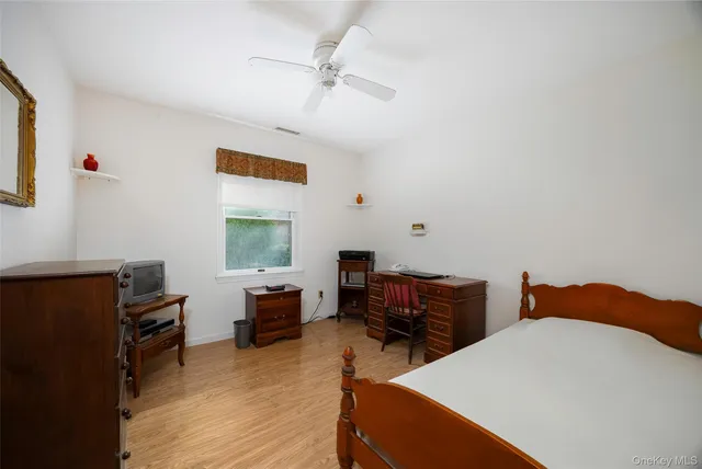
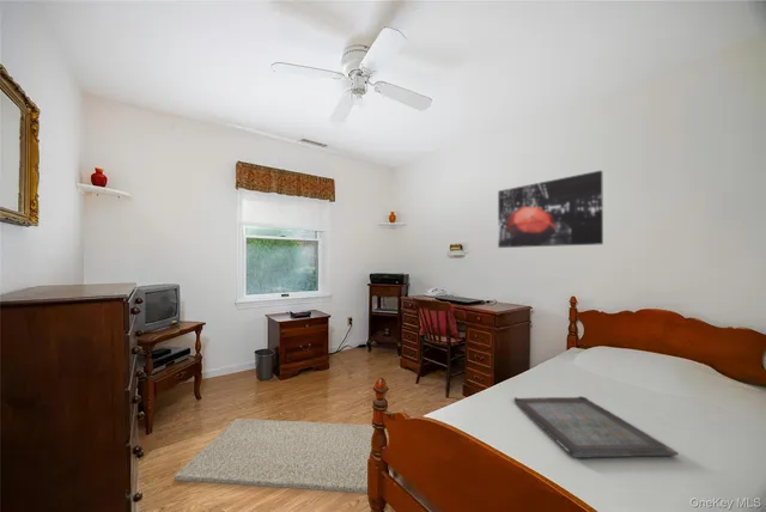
+ serving tray (582, 421)
+ wall art (543, 214)
+ rug (320, 450)
